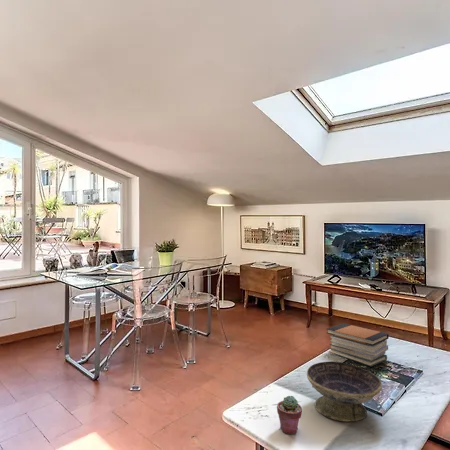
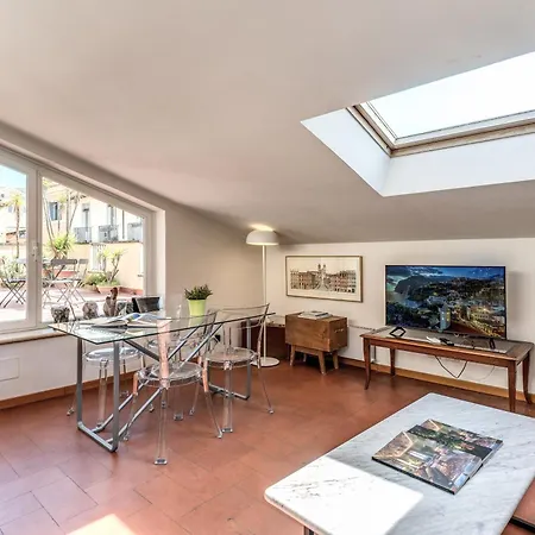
- book stack (357, 343)
- potted succulent (289, 413)
- decorative bowl (343, 391)
